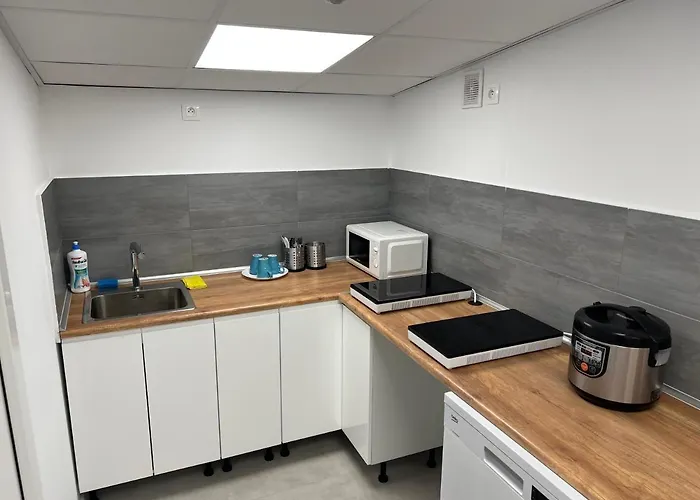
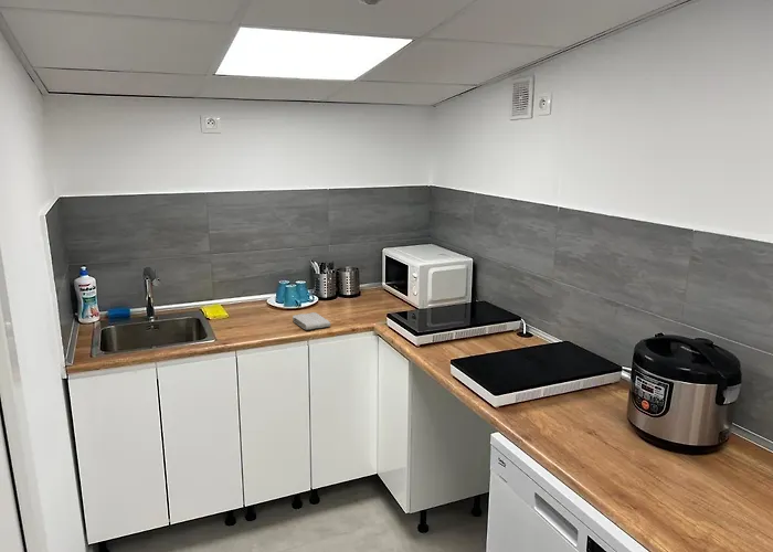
+ washcloth (310, 320)
